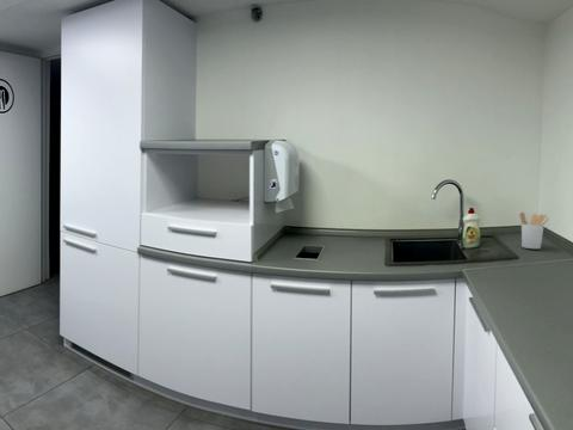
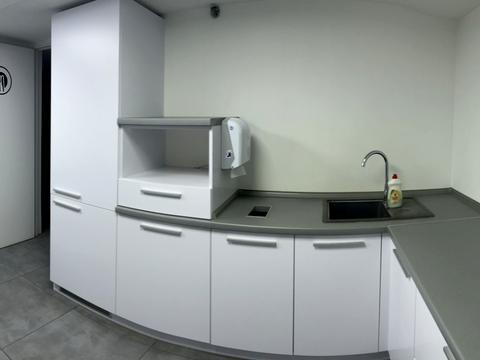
- utensil holder (534, 229)
